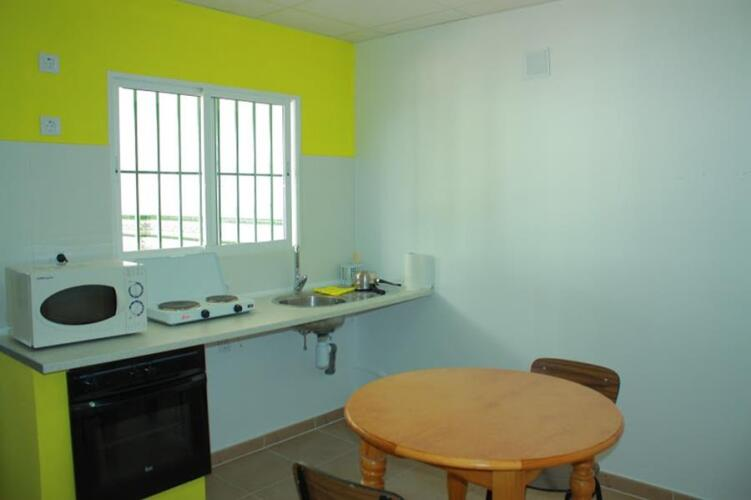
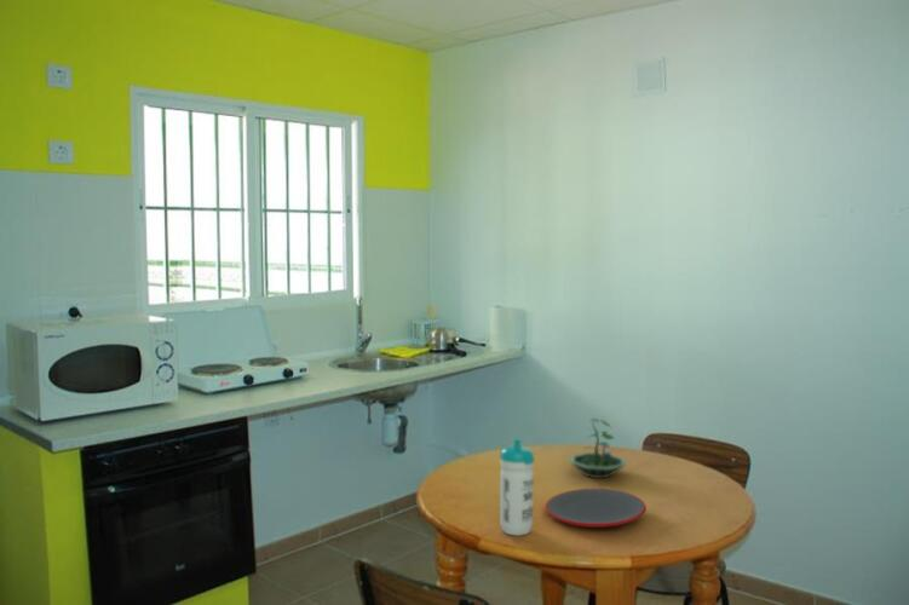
+ plate (594, 508)
+ water bottle (516, 484)
+ terrarium (597, 431)
